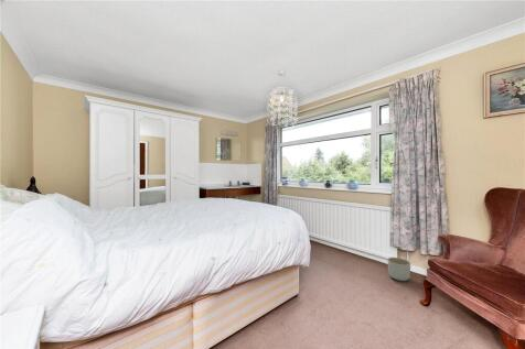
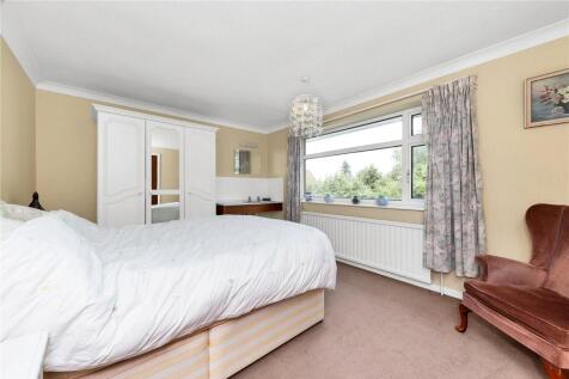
- planter (398, 270)
